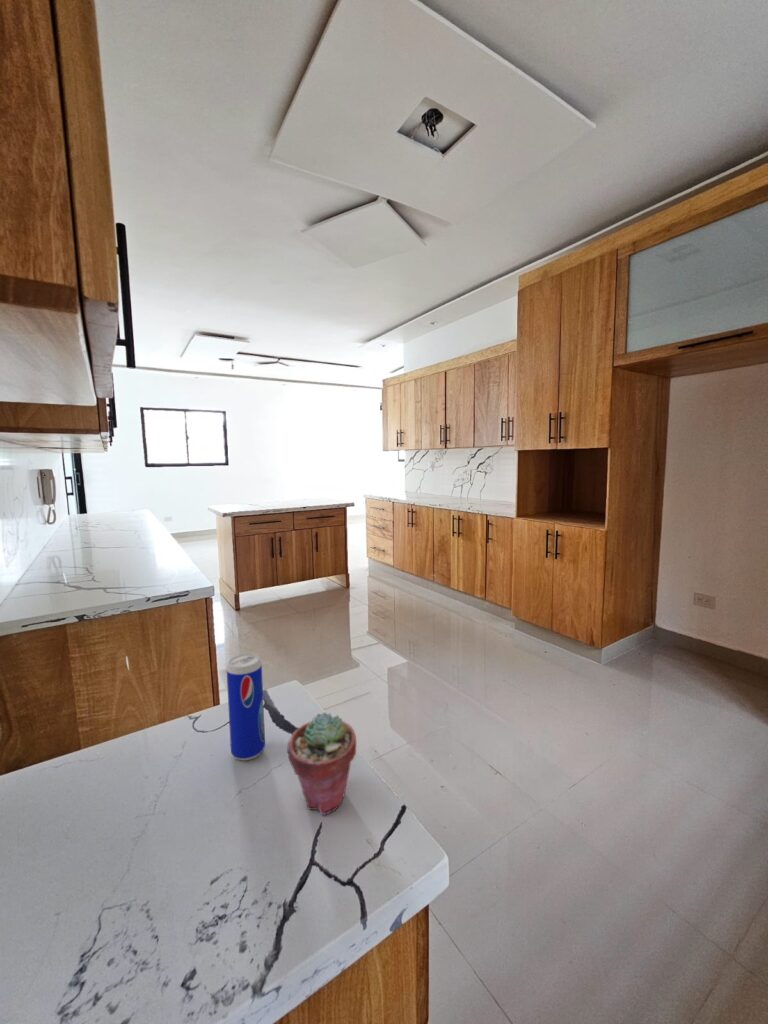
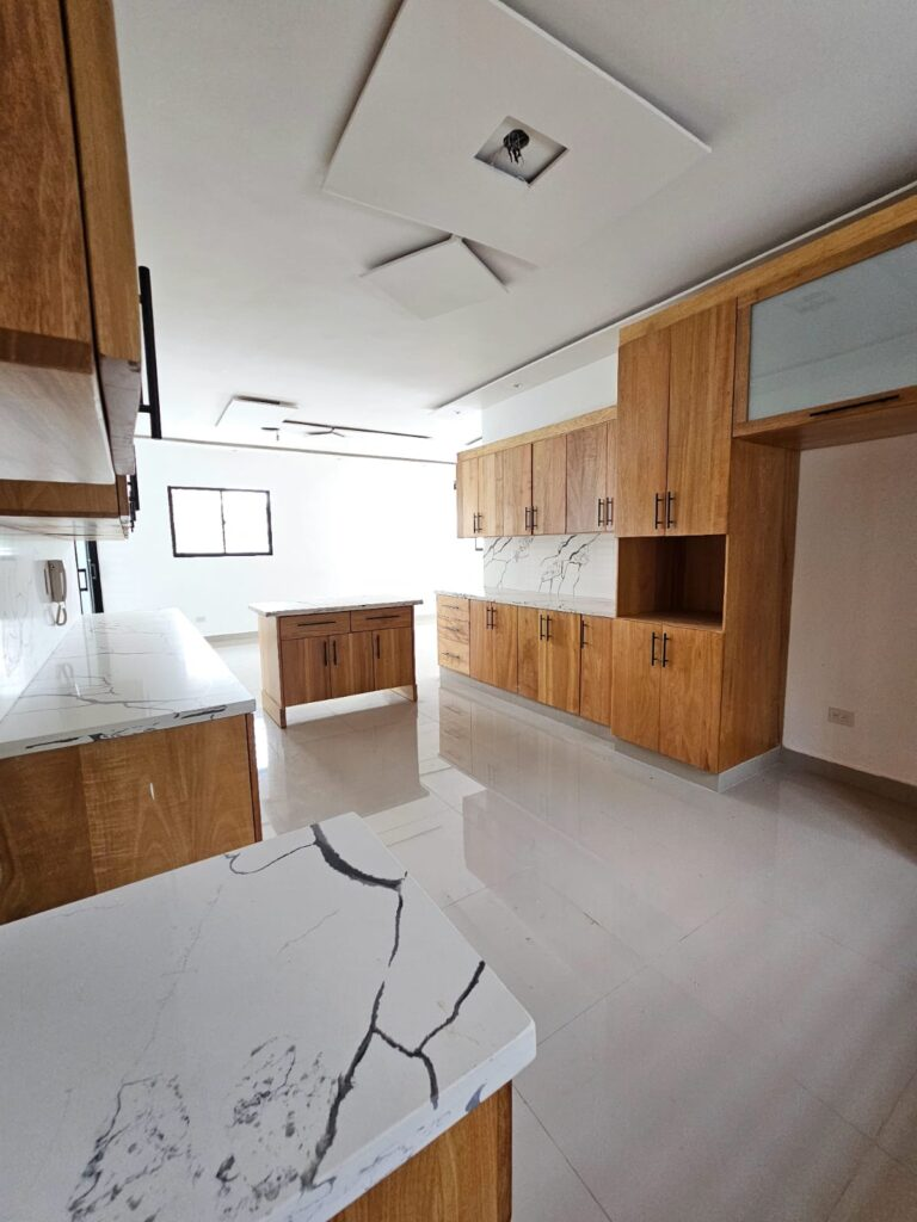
- potted succulent (323, 755)
- beverage can (246, 706)
